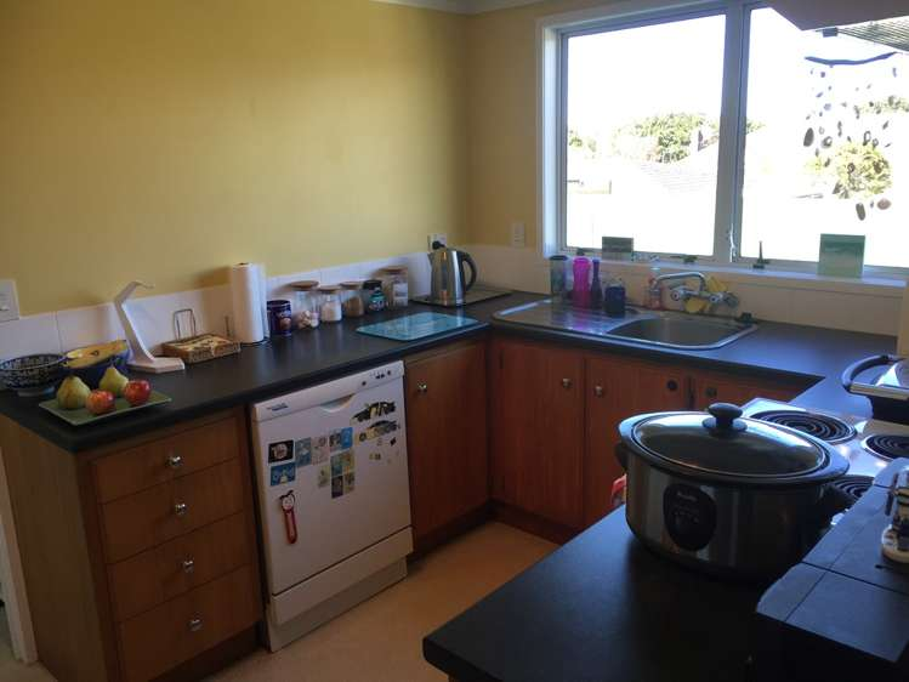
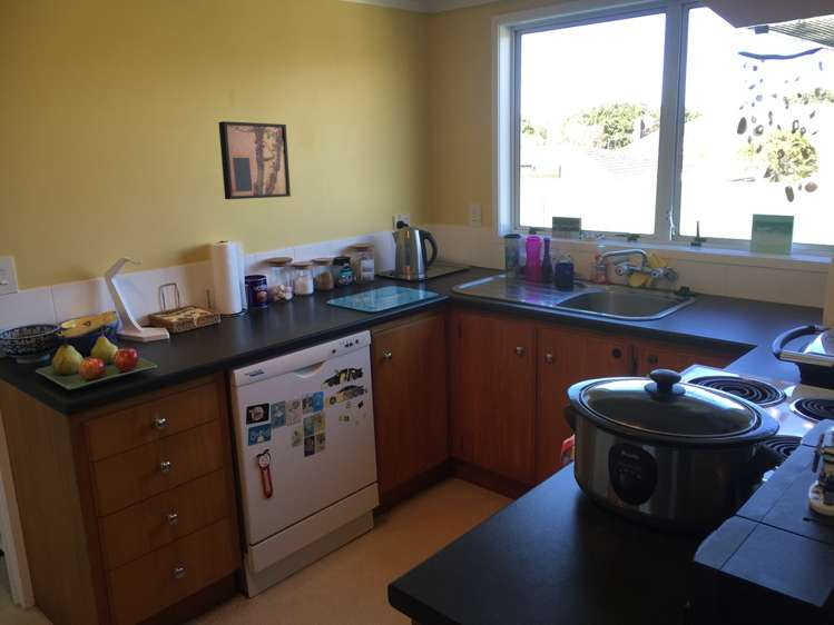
+ wall art (256, 160)
